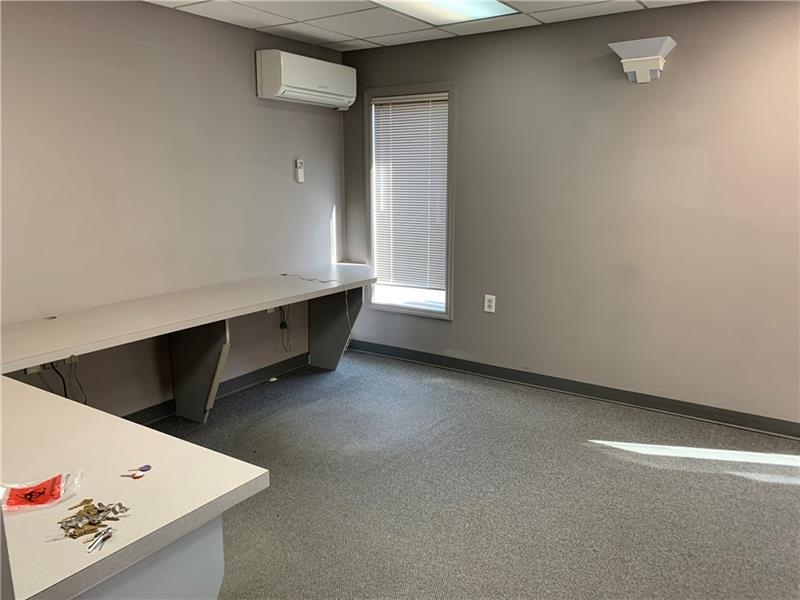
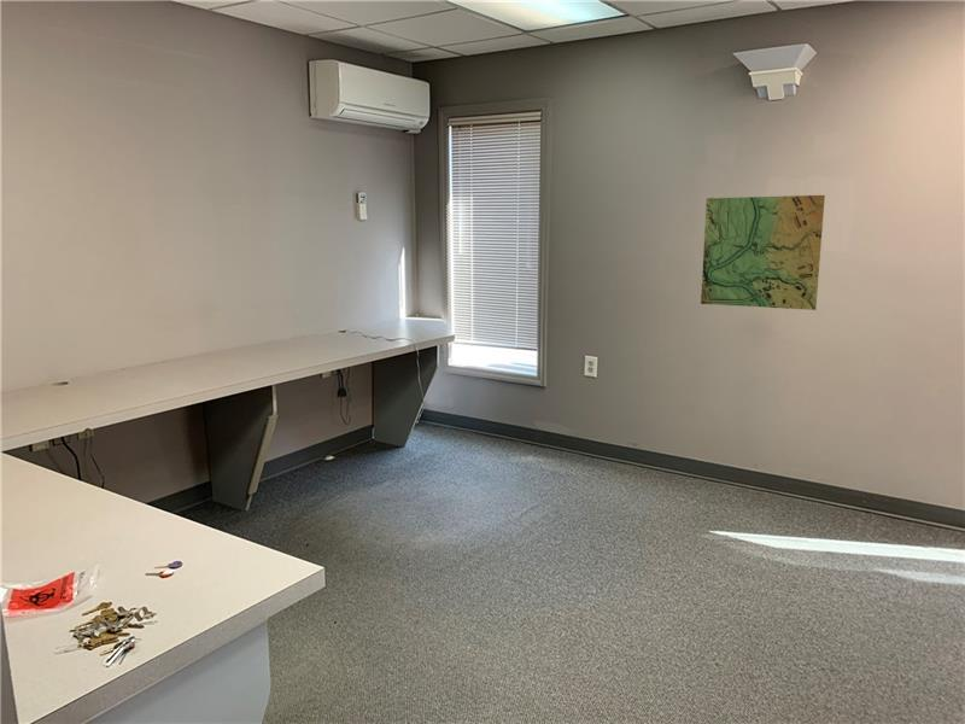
+ map (759, 252)
